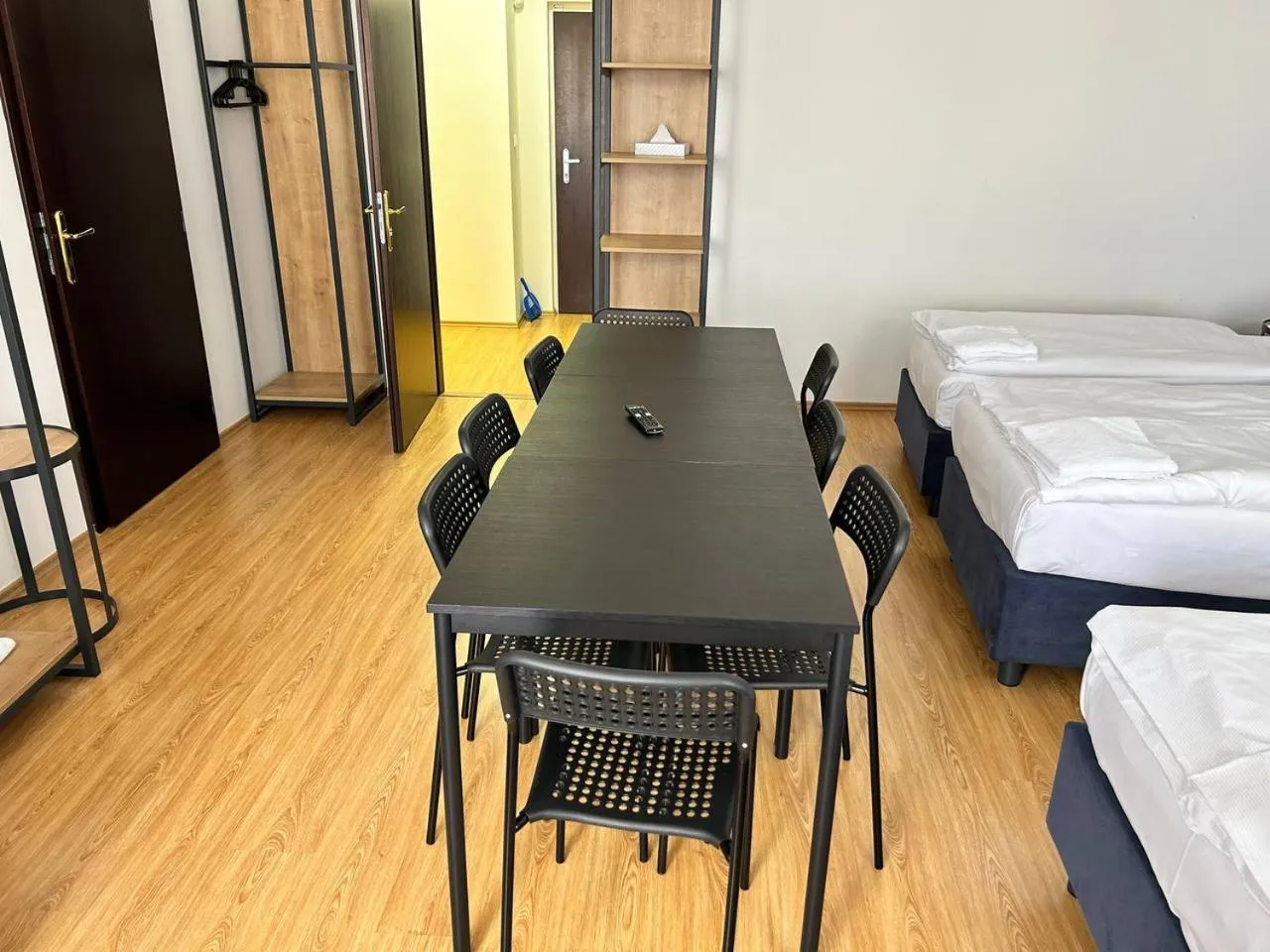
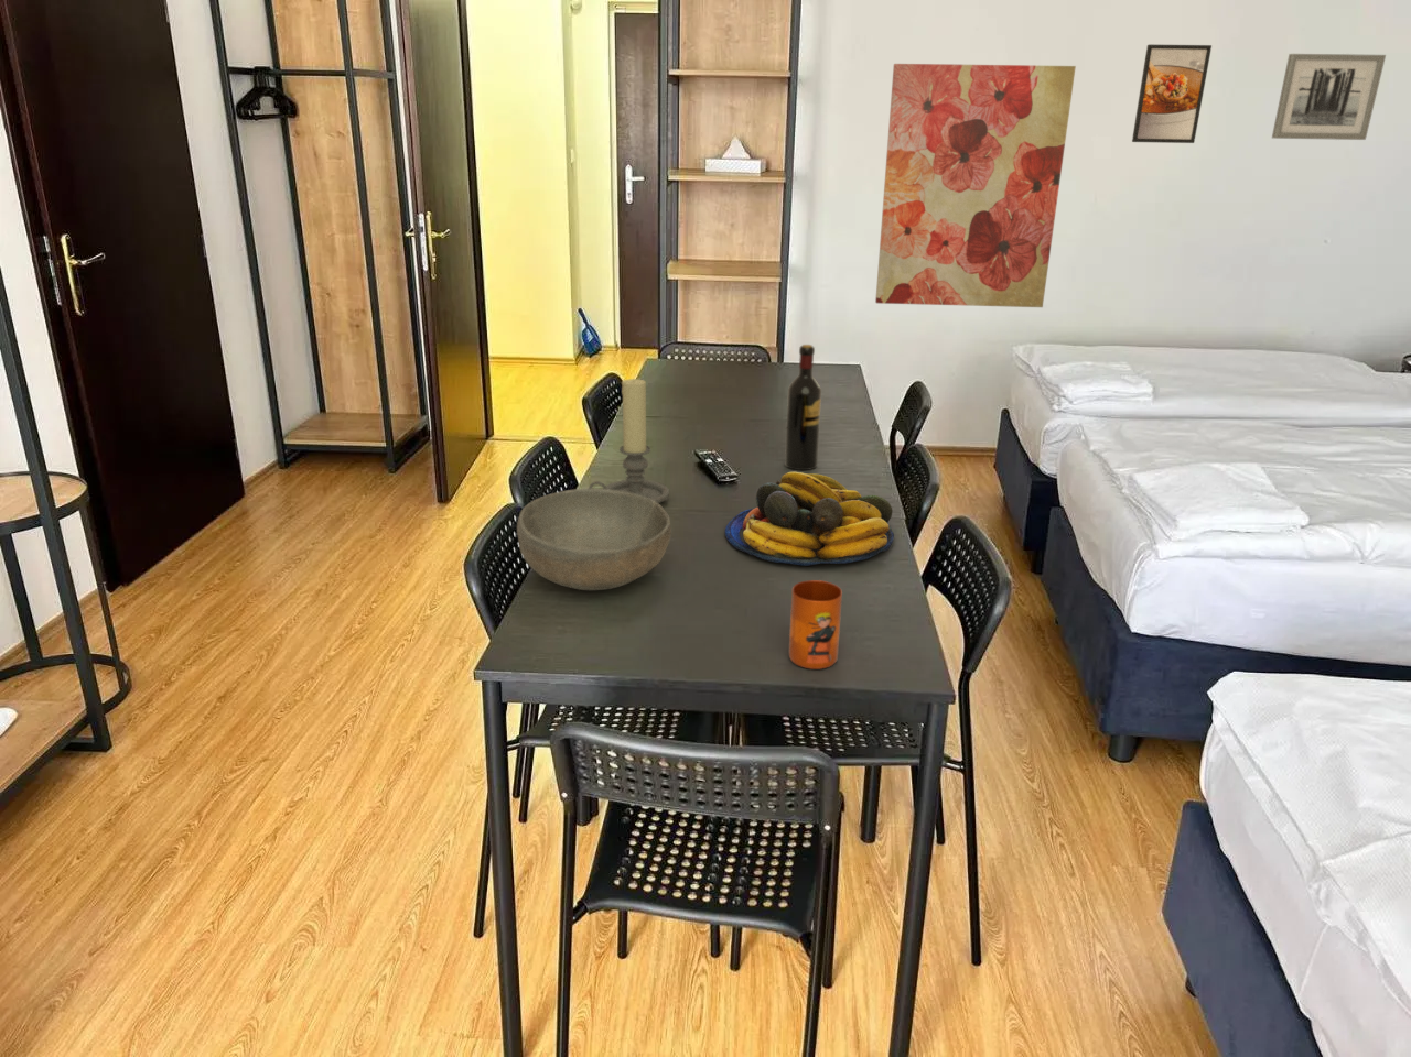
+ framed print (1171, 93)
+ bowl (594, 545)
+ wall art (1328, 97)
+ candle holder (628, 441)
+ mug (812, 618)
+ fruit bowl (810, 505)
+ wall art (970, 190)
+ wine bottle (803, 406)
